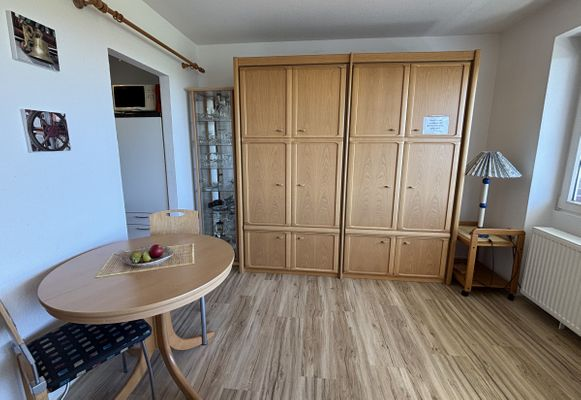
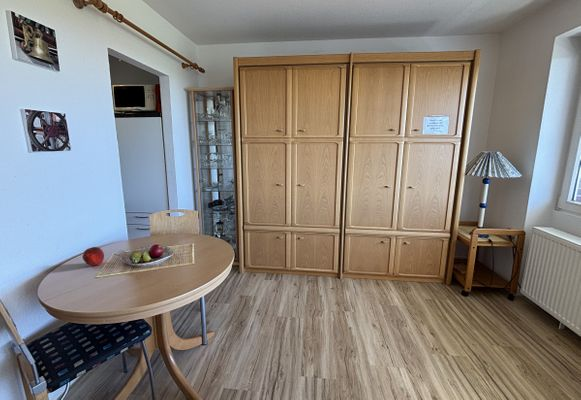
+ apple (93, 256)
